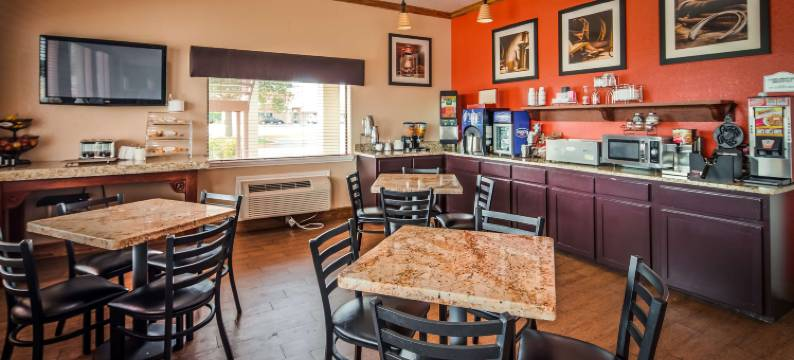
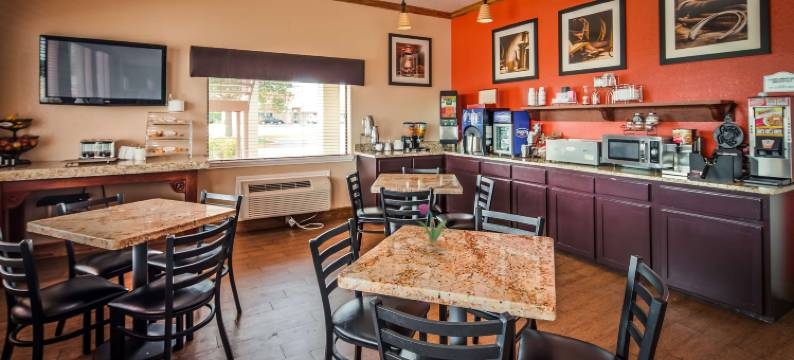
+ plant (432, 227)
